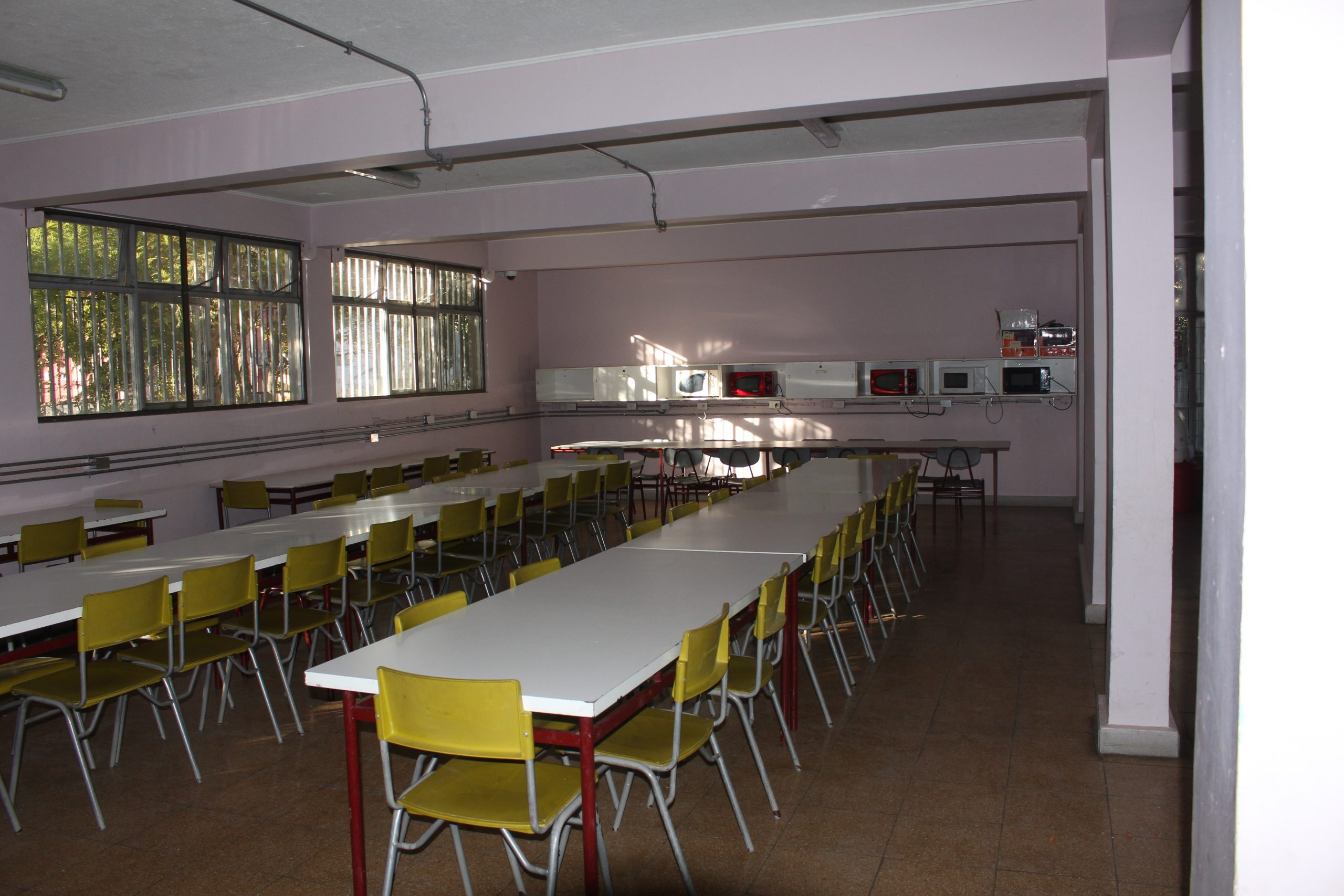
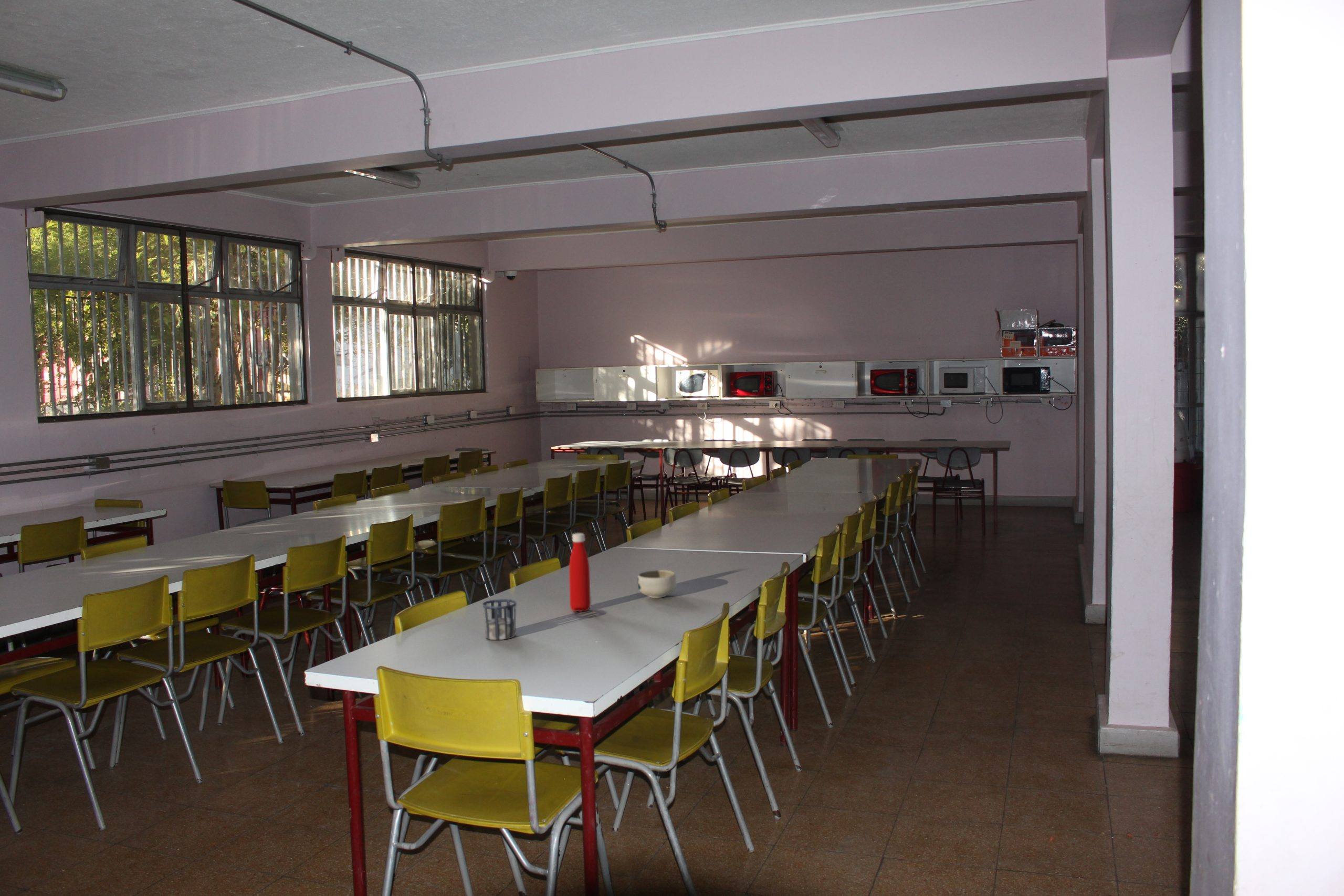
+ bowl (657, 584)
+ bottle (579, 572)
+ cup (500, 619)
